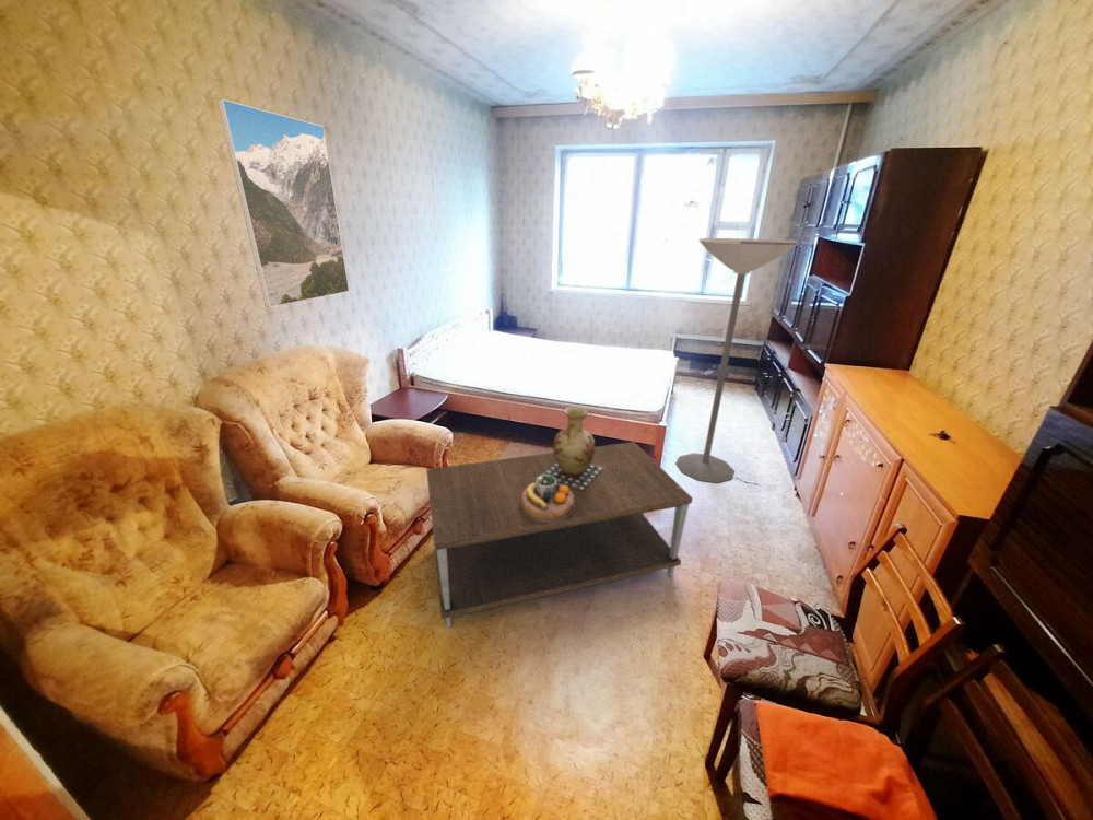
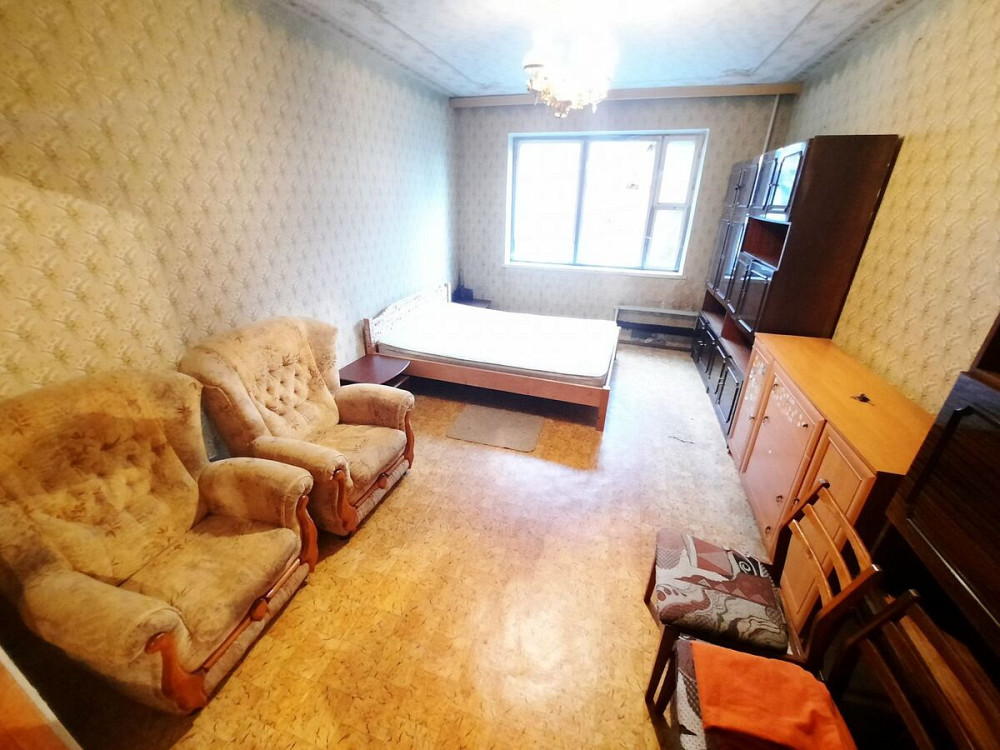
- floor lamp (724, 365)
- decorative bowl (548, 492)
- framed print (295, 213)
- coffee table (552, 523)
- vase (574, 442)
